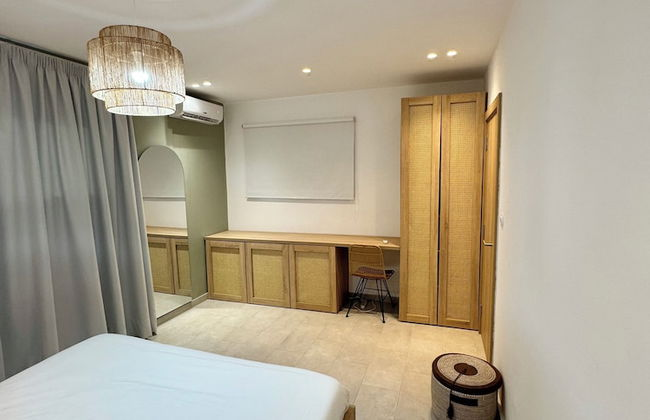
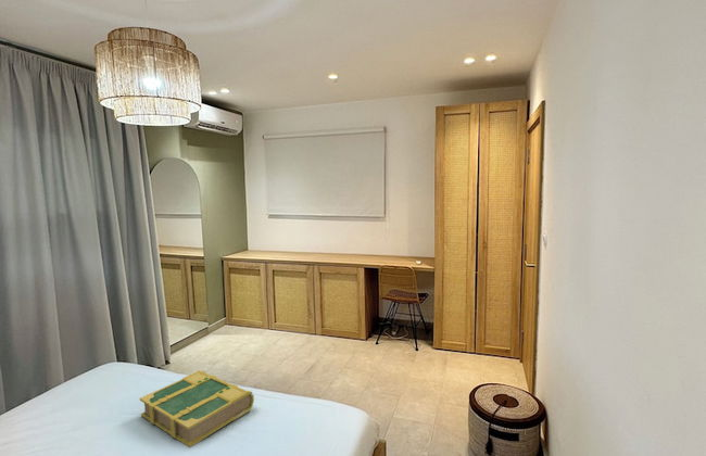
+ book (198, 402)
